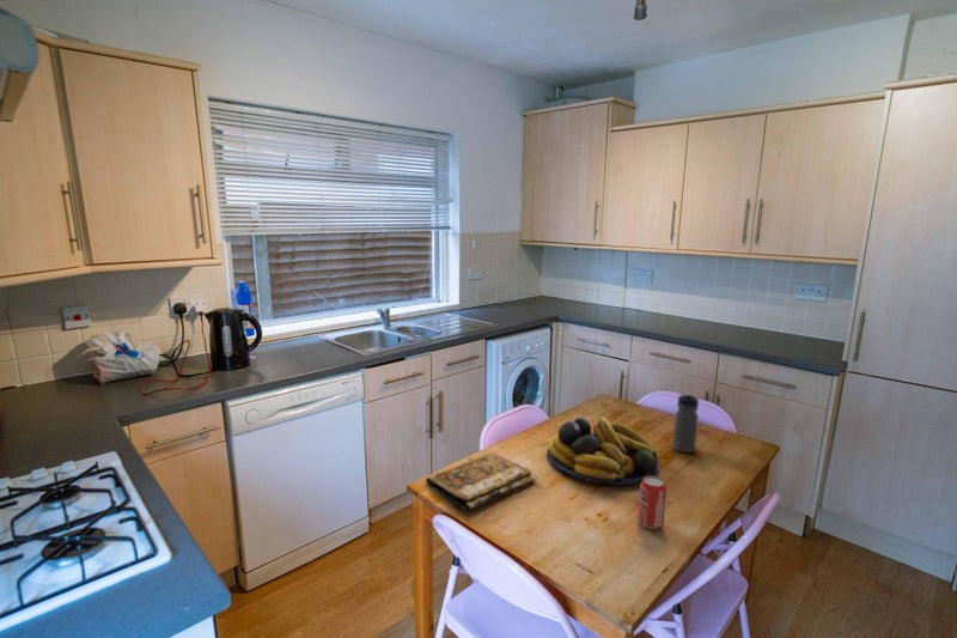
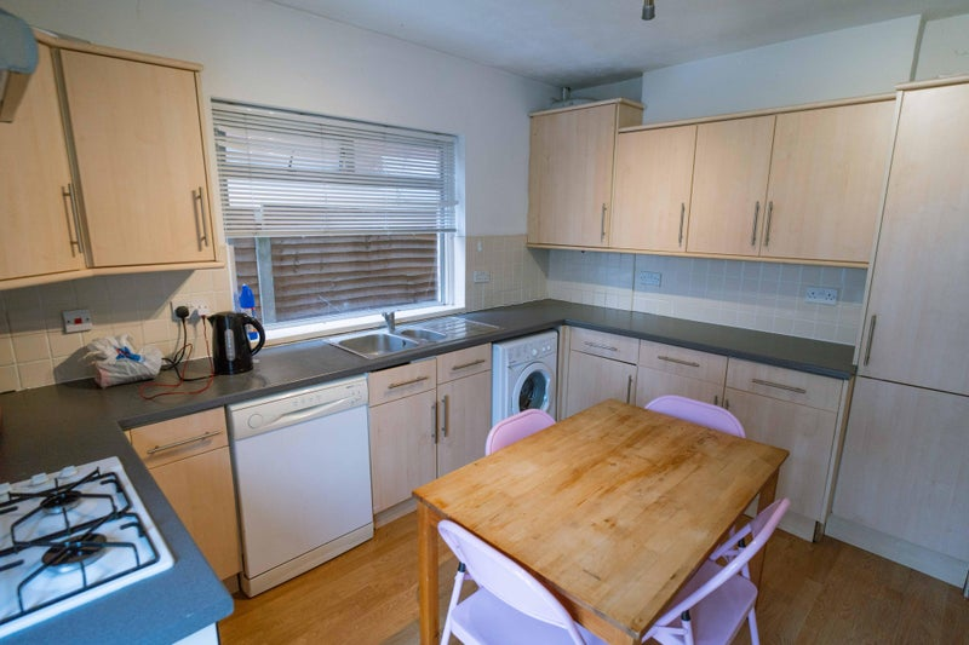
- beverage can (651, 503)
- water bottle (685, 420)
- fruit bowl (602, 440)
- book (481, 476)
